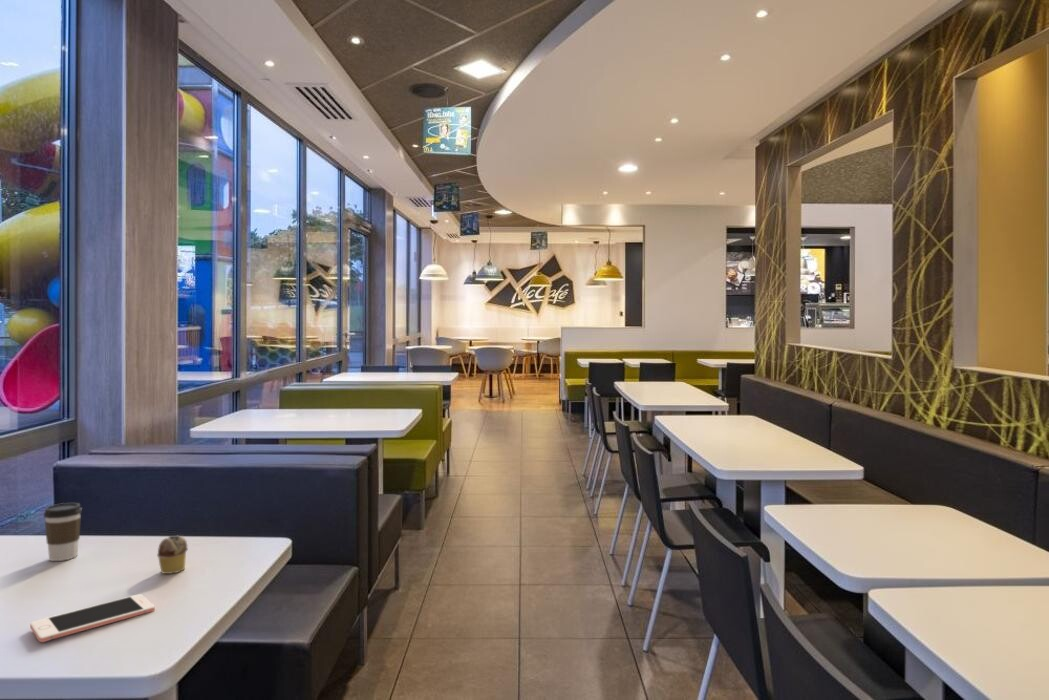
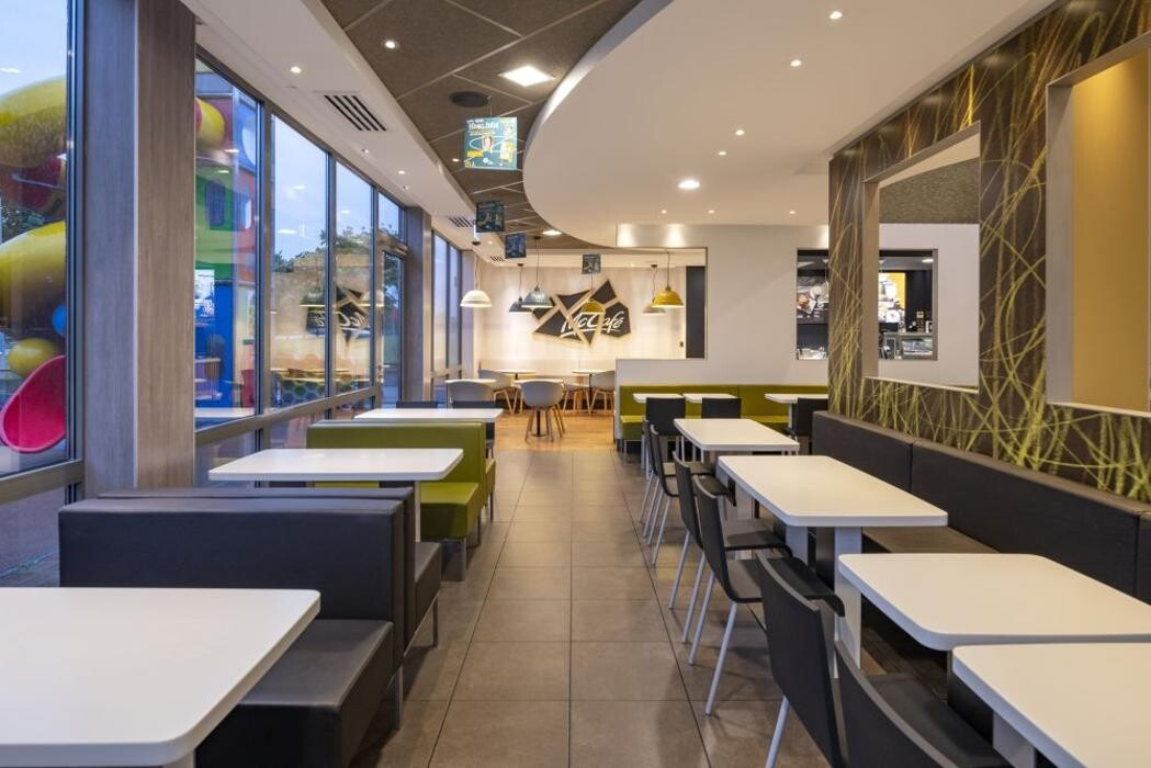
- muffin (173, 553)
- cell phone (94, 616)
- coffee cup (63, 531)
